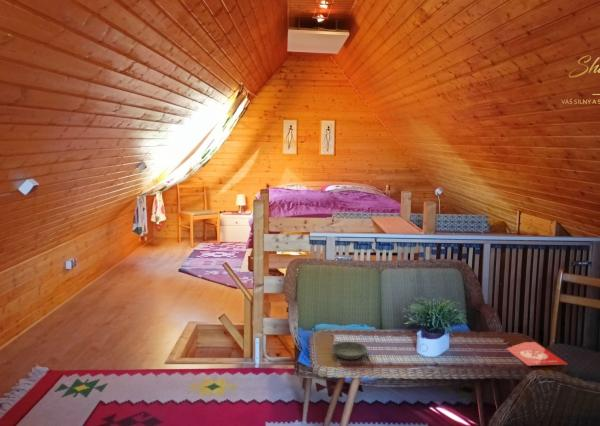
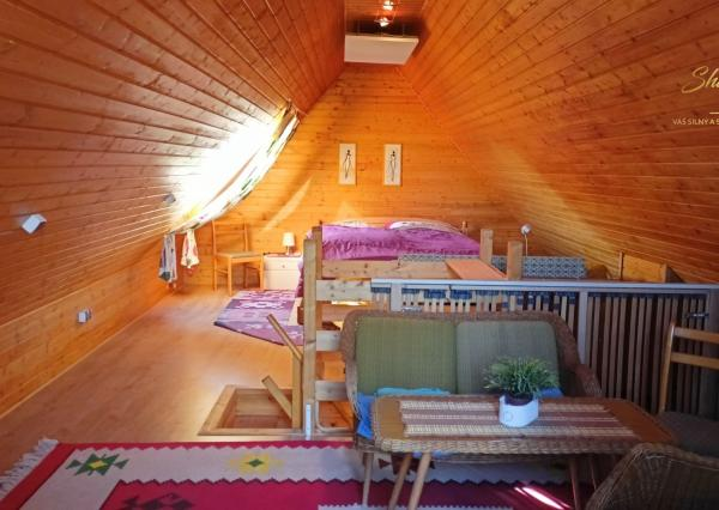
- book (531, 353)
- saucer (349, 351)
